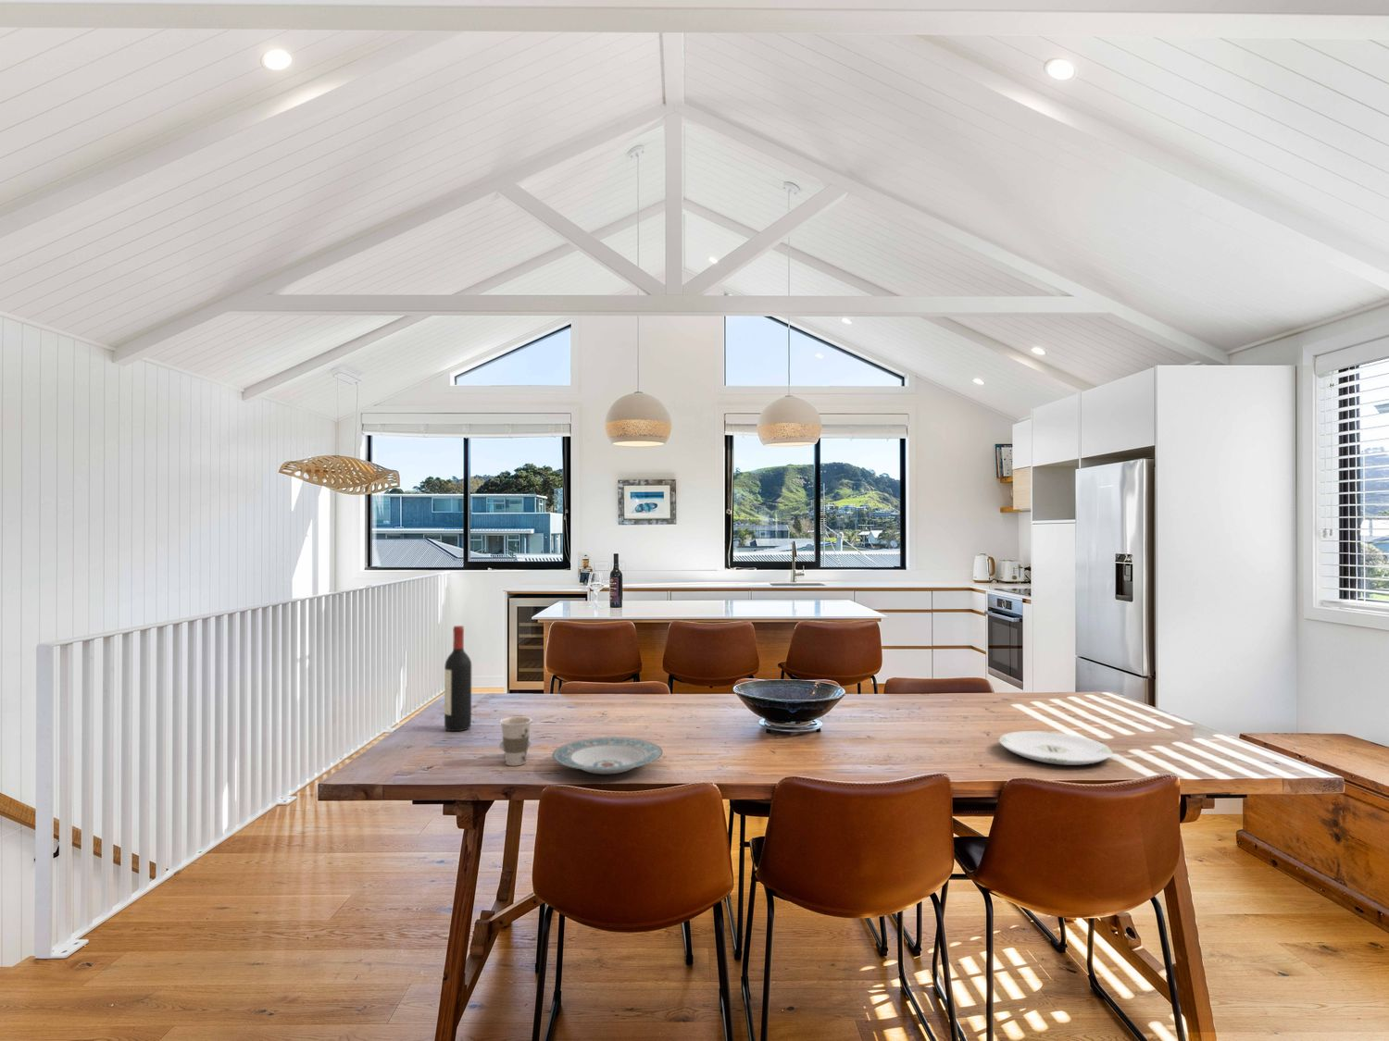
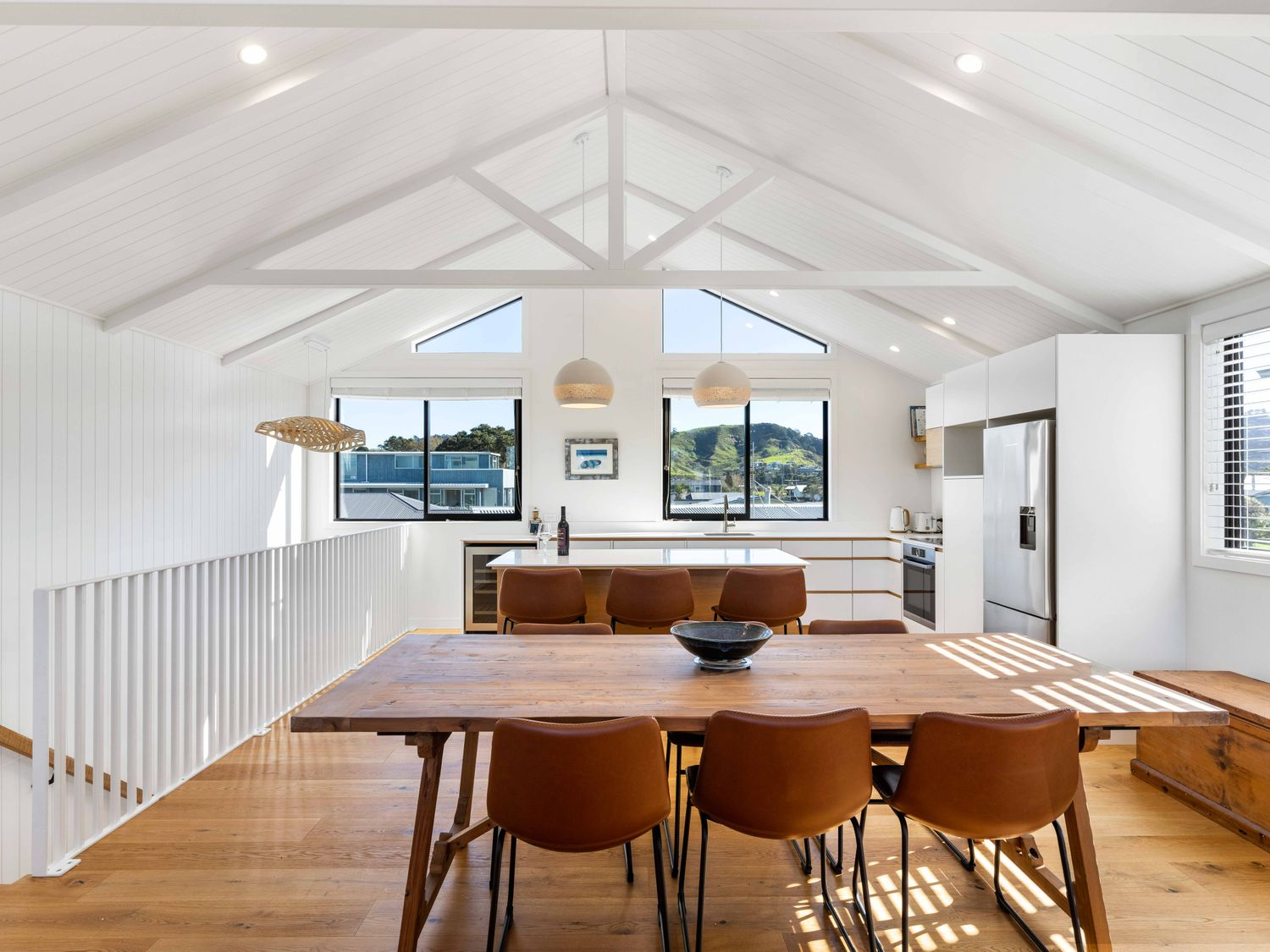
- plate (607, 759)
- cup (515, 738)
- plate (1054, 749)
- wine bottle (457, 677)
